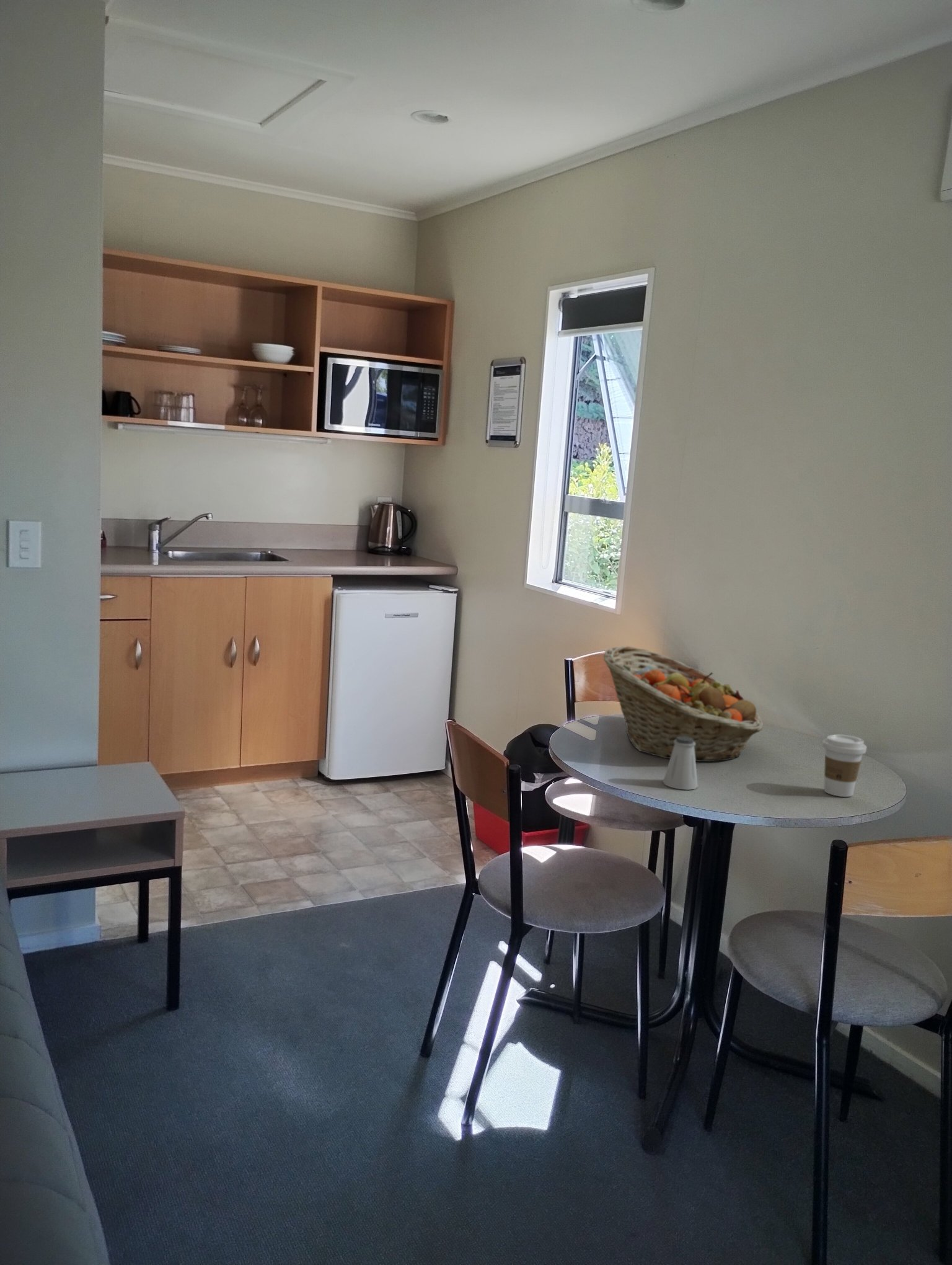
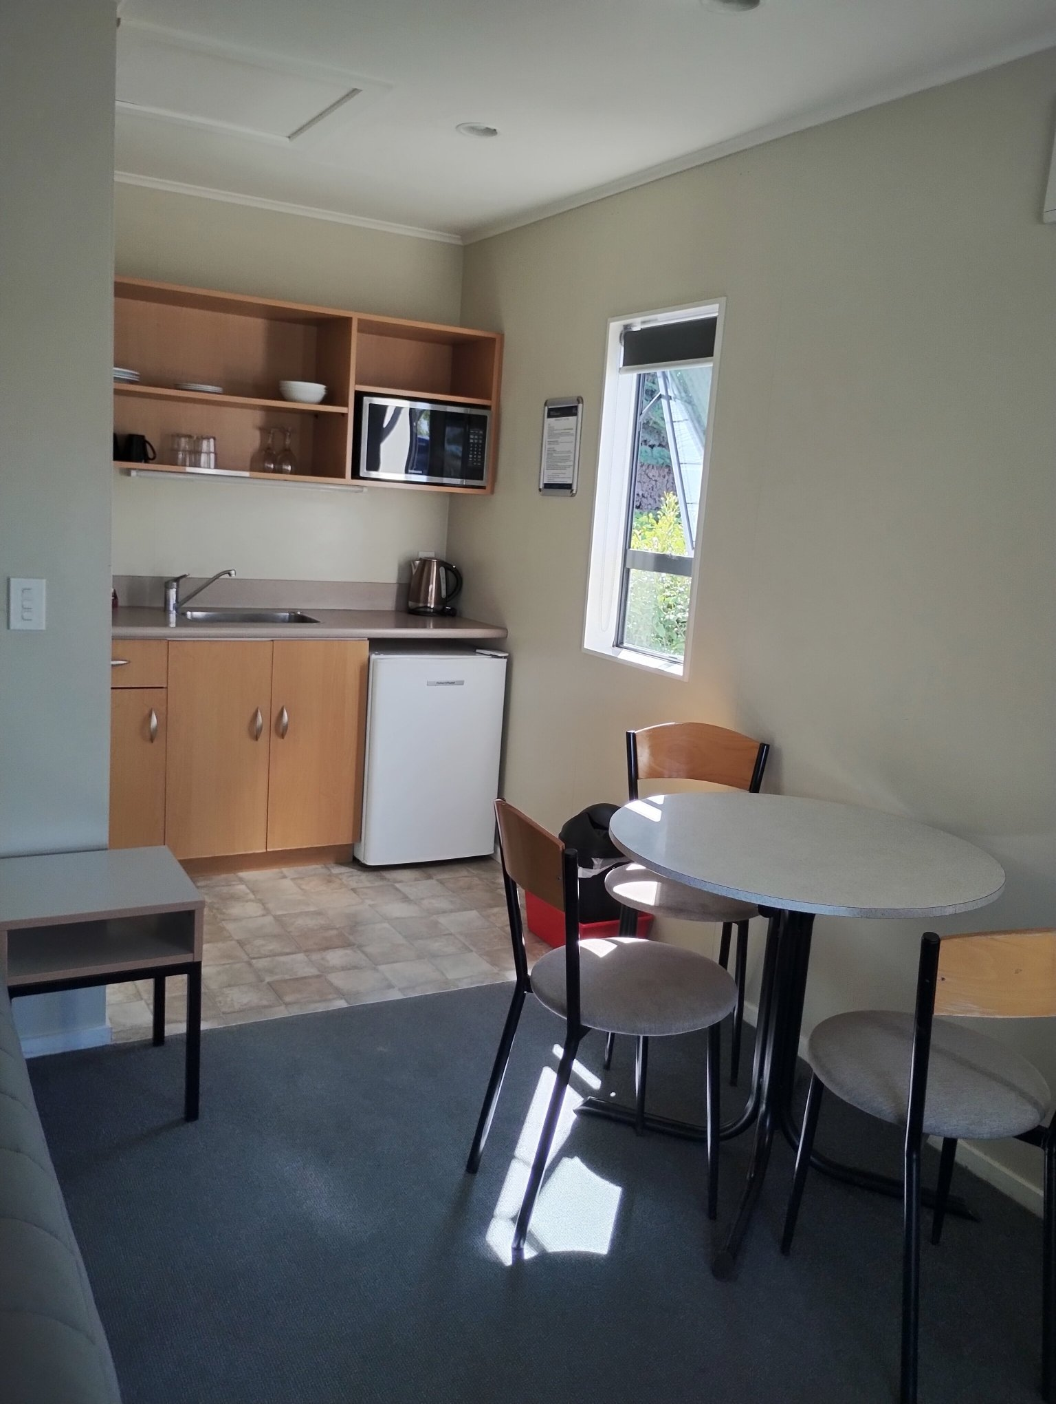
- fruit basket (681, 701)
- coffee cup (842, 765)
- saltshaker (682, 761)
